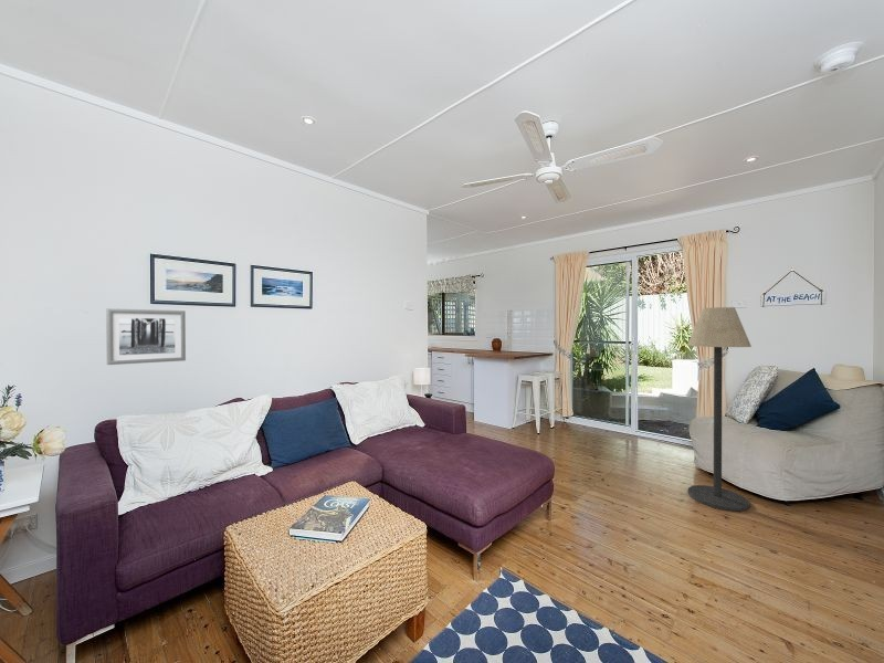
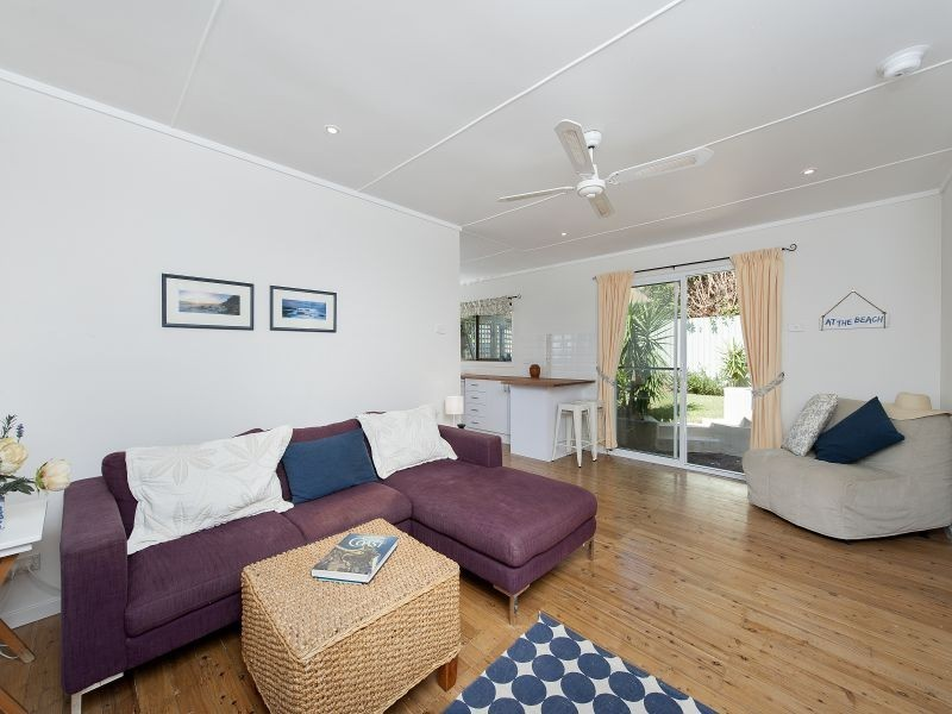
- floor lamp (717, 403)
- wall art (148, 336)
